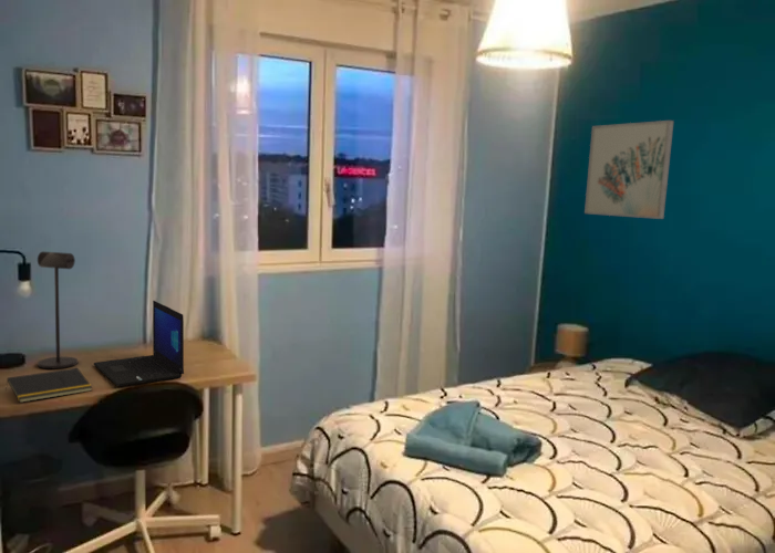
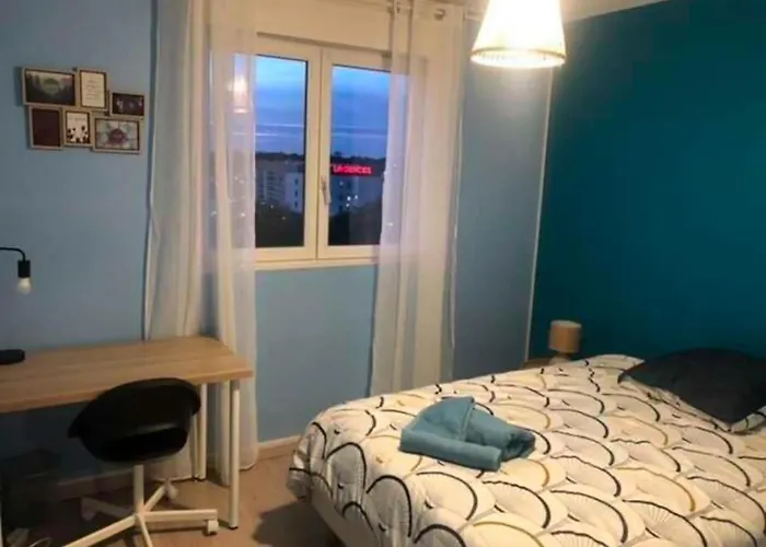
- wall art (626, 169)
- laptop (153, 340)
- notepad (50, 384)
- desk lamp (56, 309)
